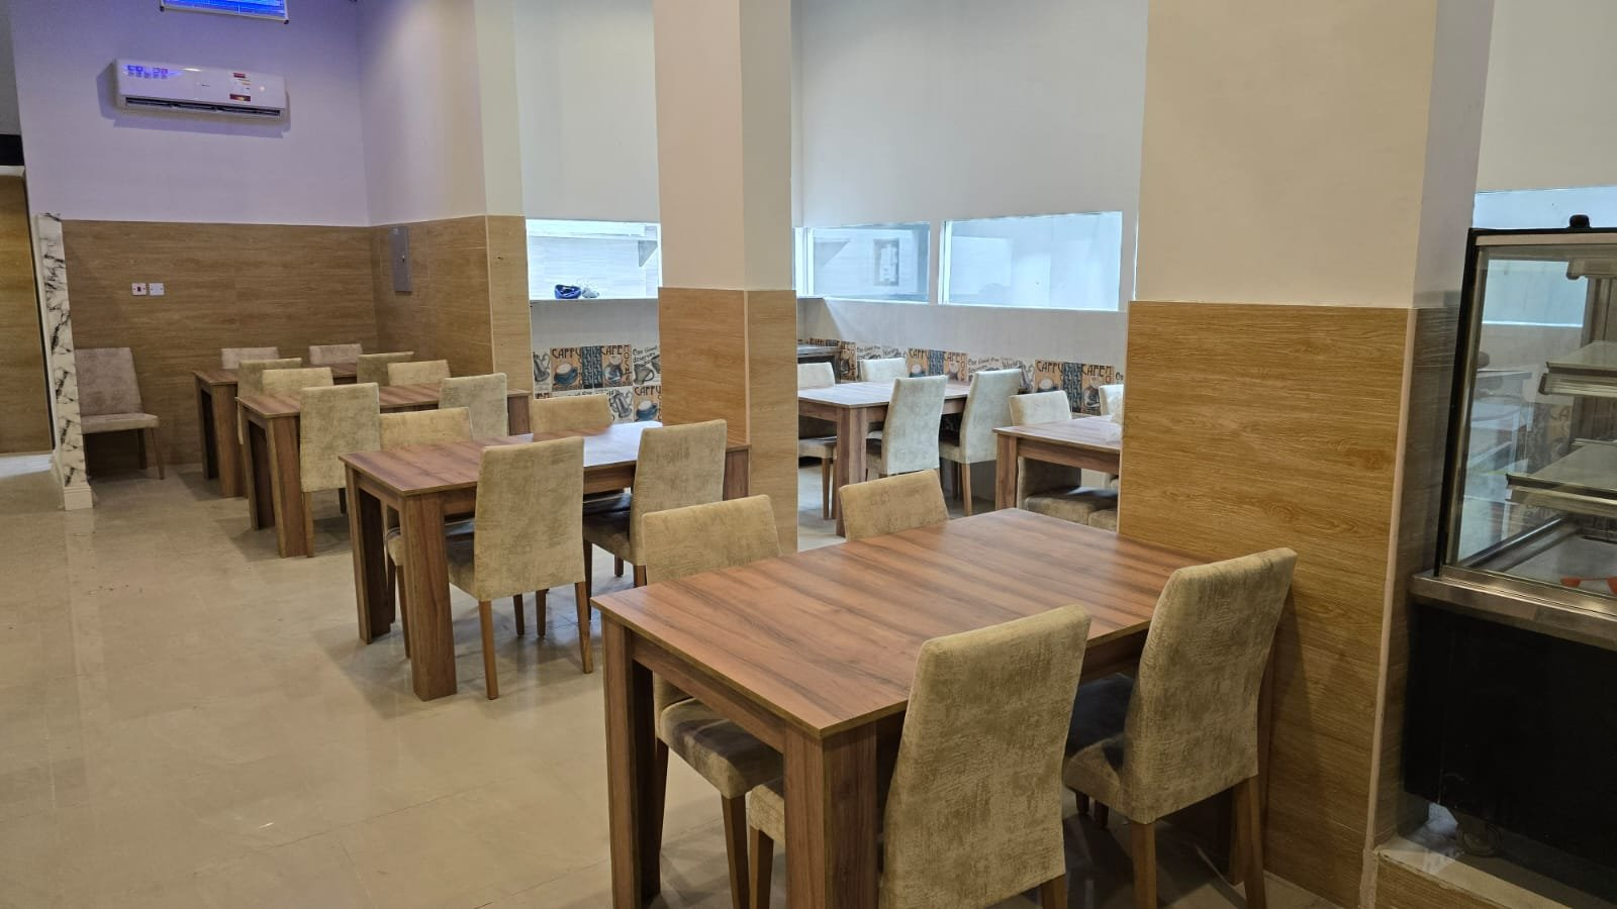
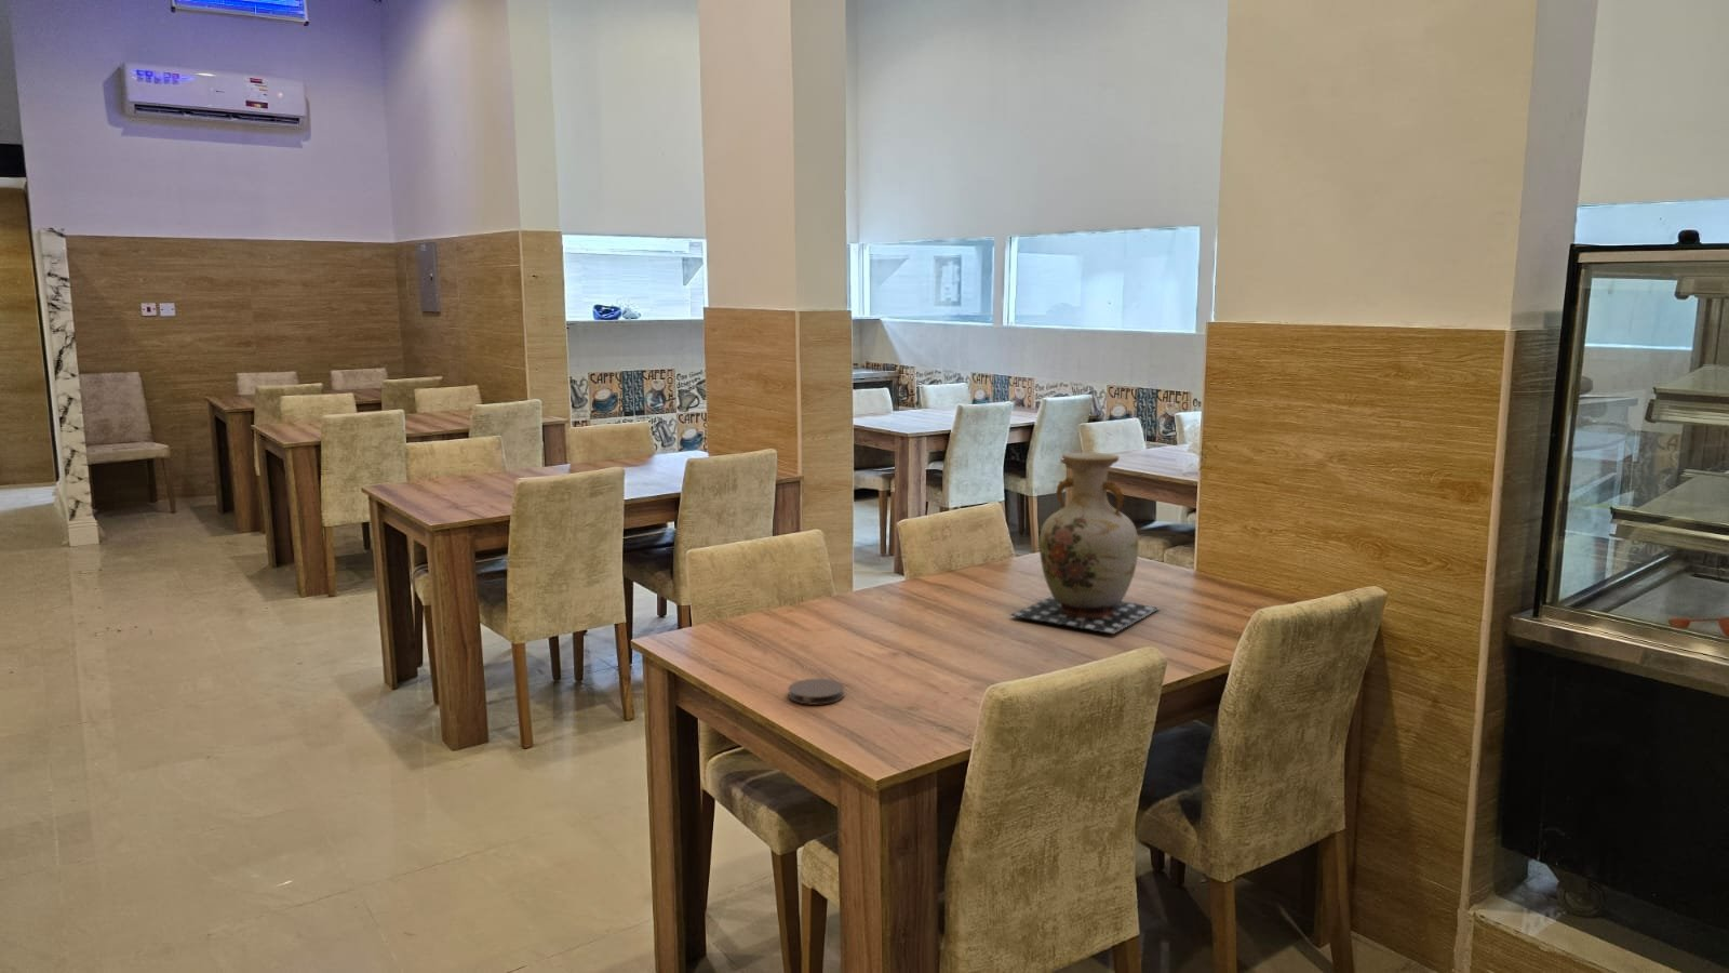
+ vase (1087, 535)
+ coaster (816, 690)
